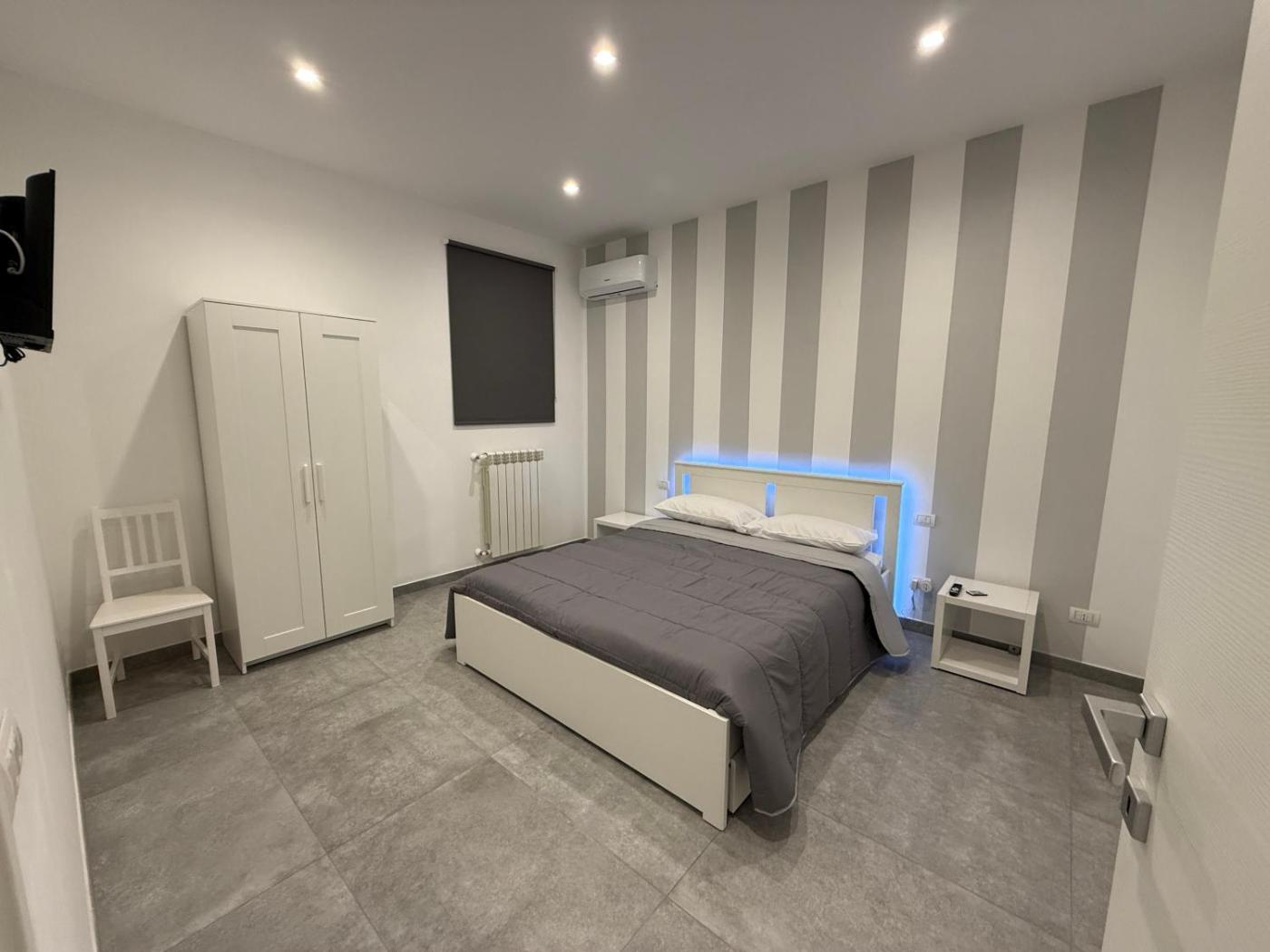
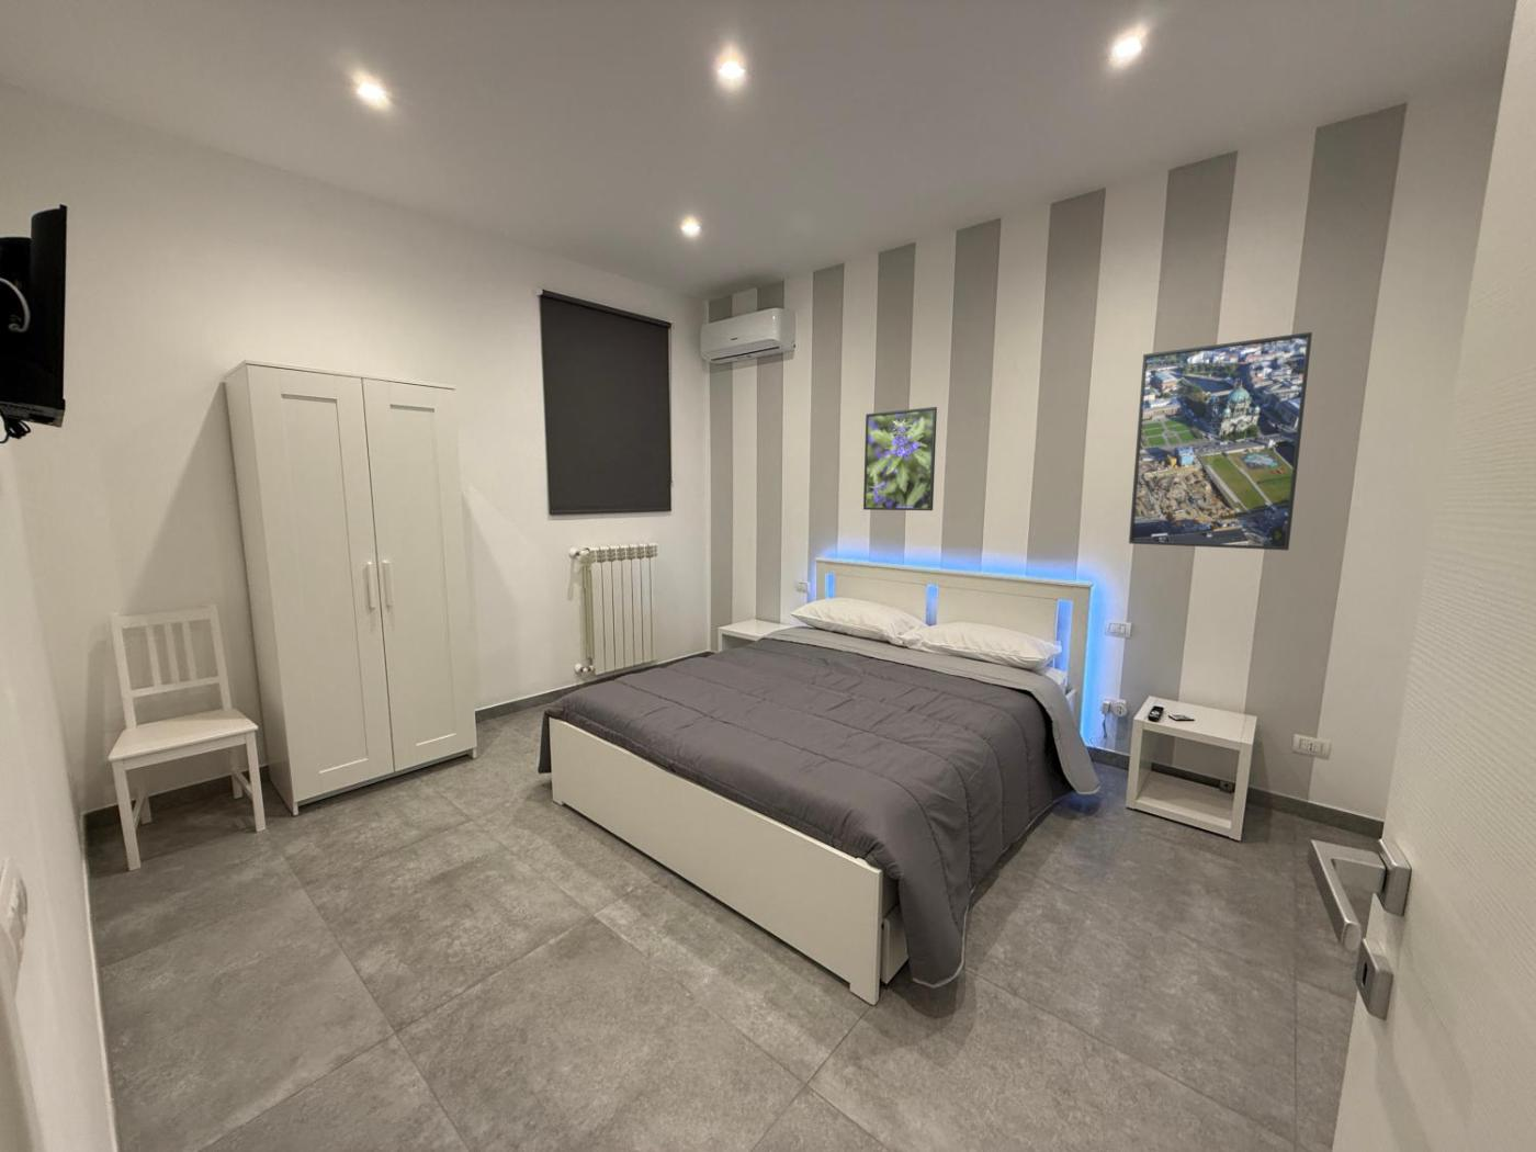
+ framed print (1212, 447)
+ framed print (897, 461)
